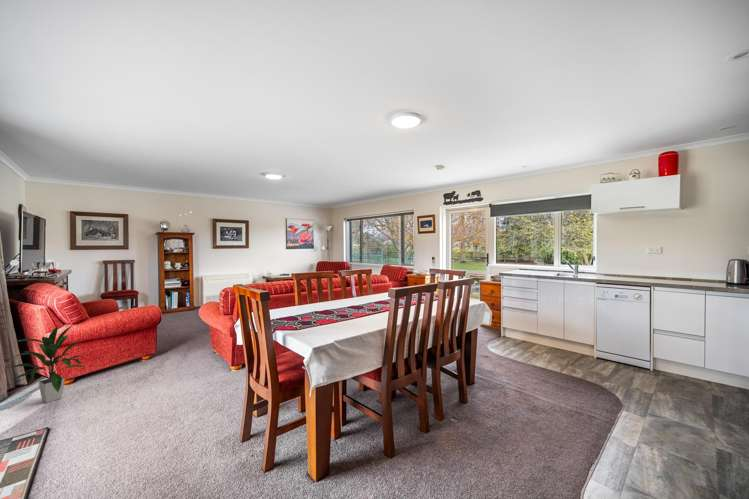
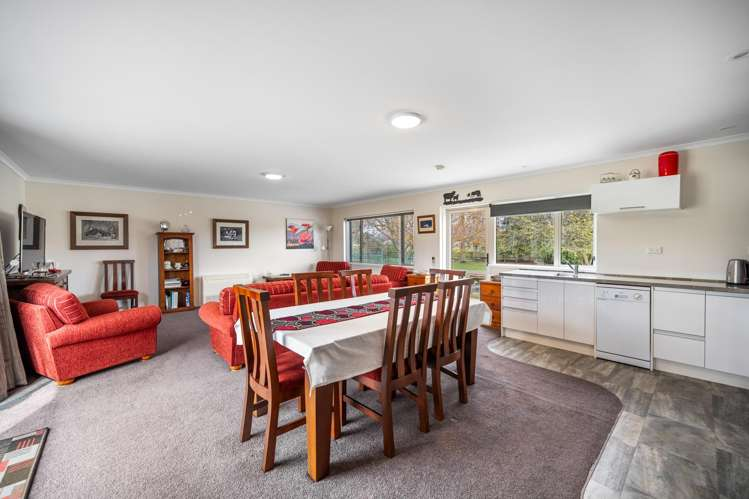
- indoor plant (50, 363)
